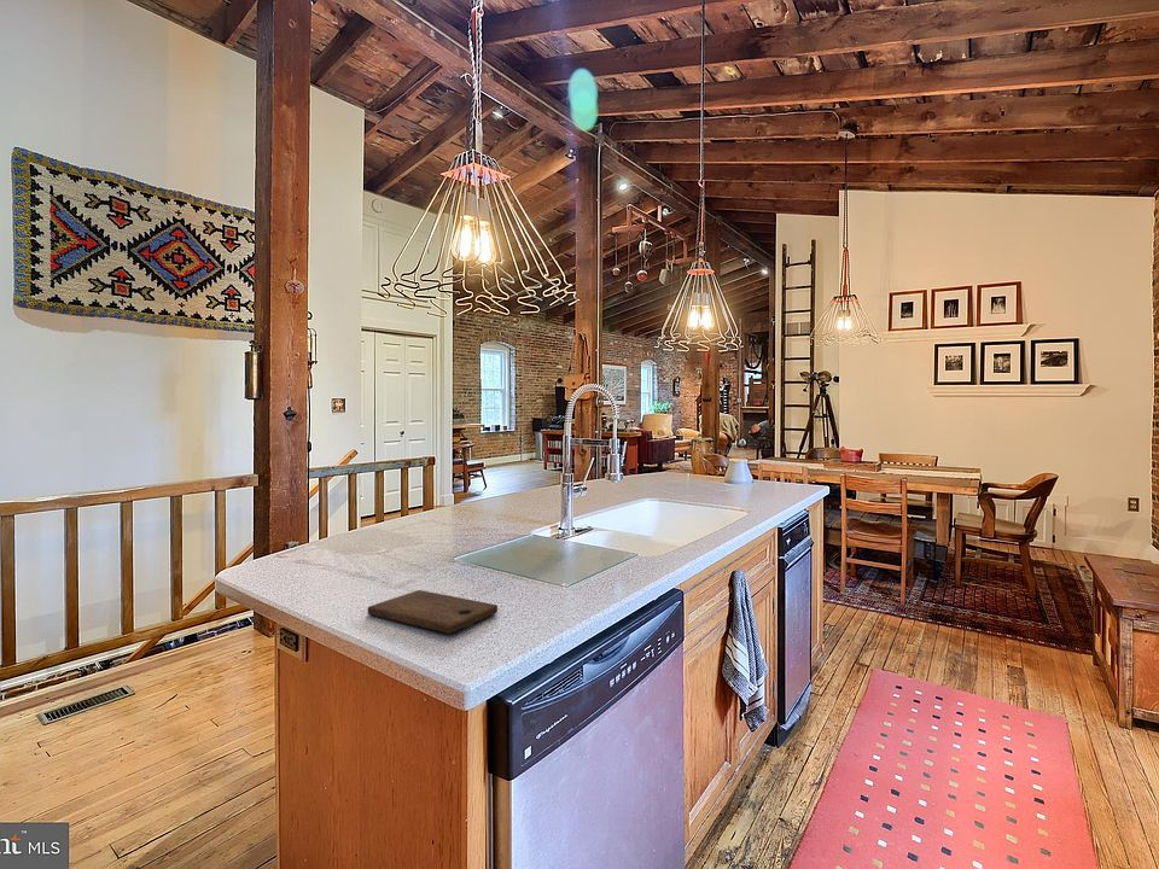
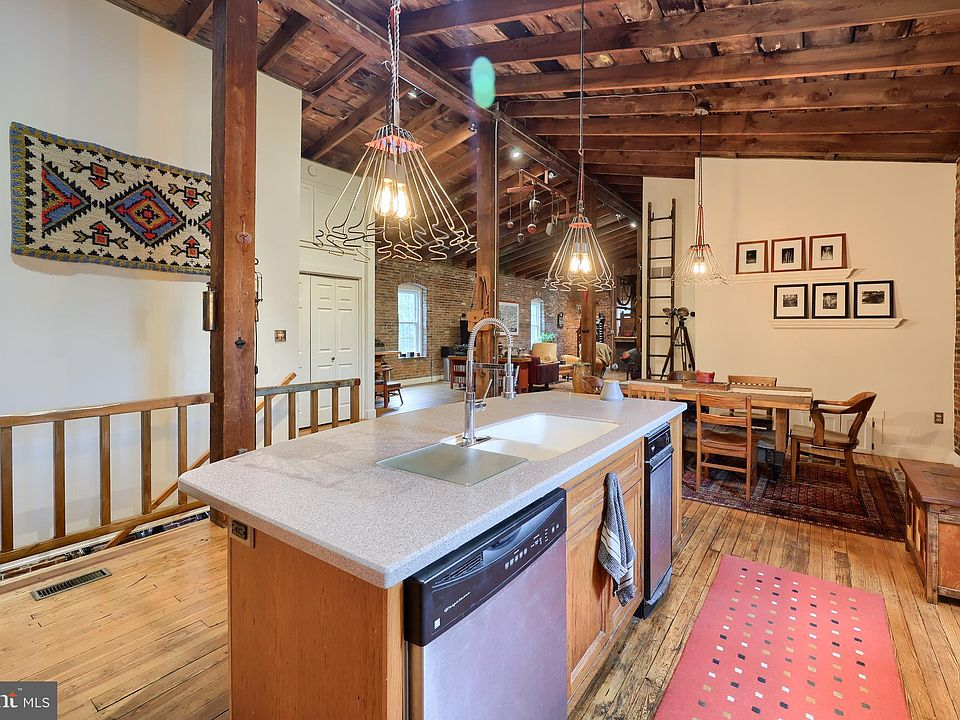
- cutting board (432, 610)
